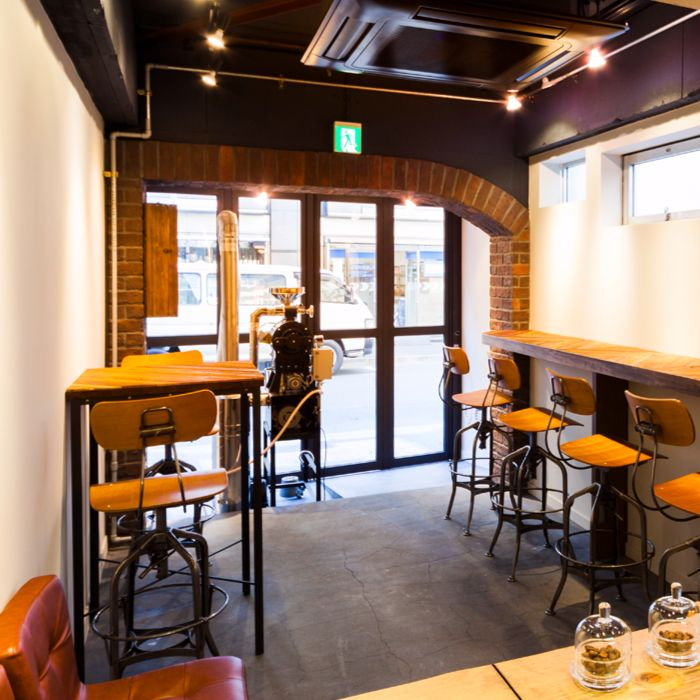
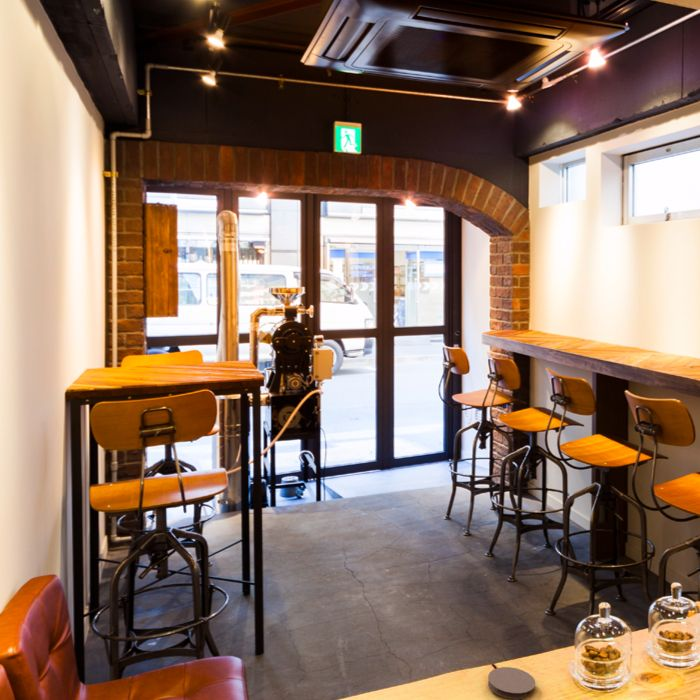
+ coaster (511, 682)
